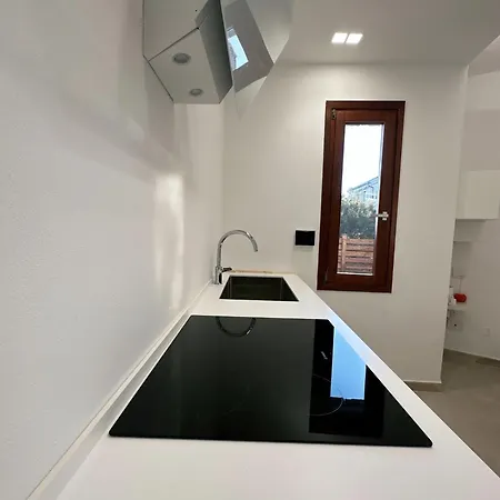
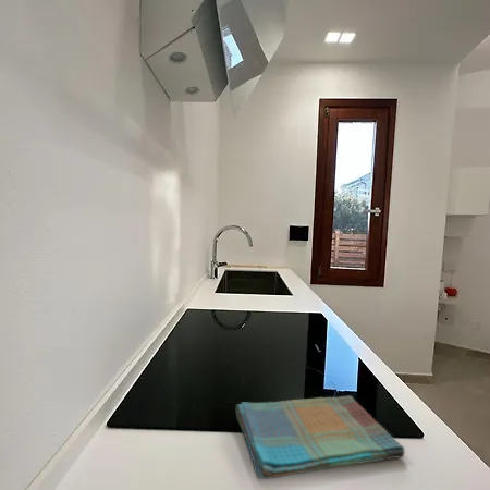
+ dish towel (311, 427)
